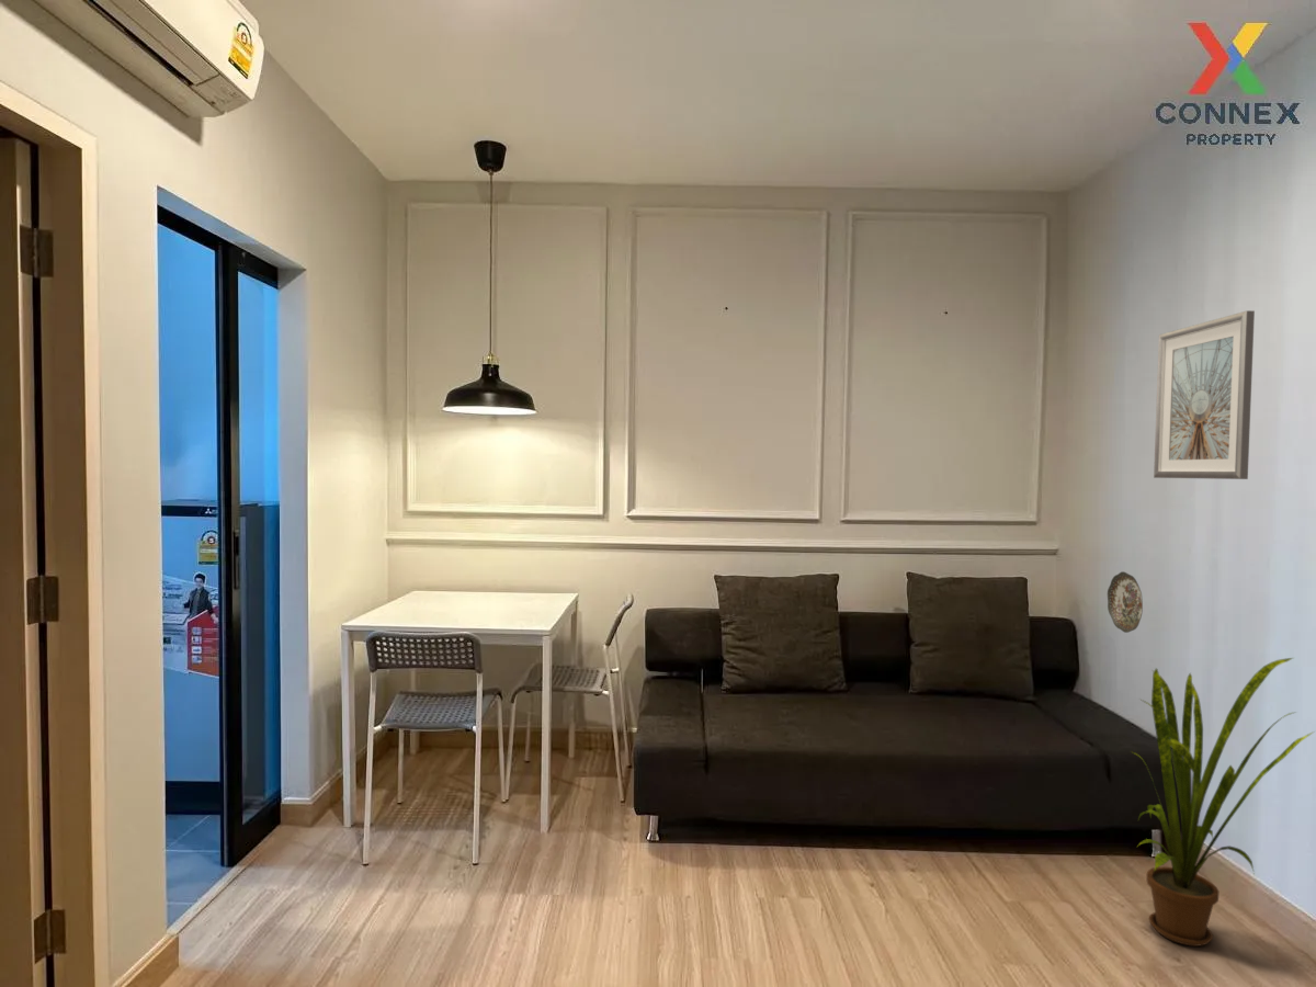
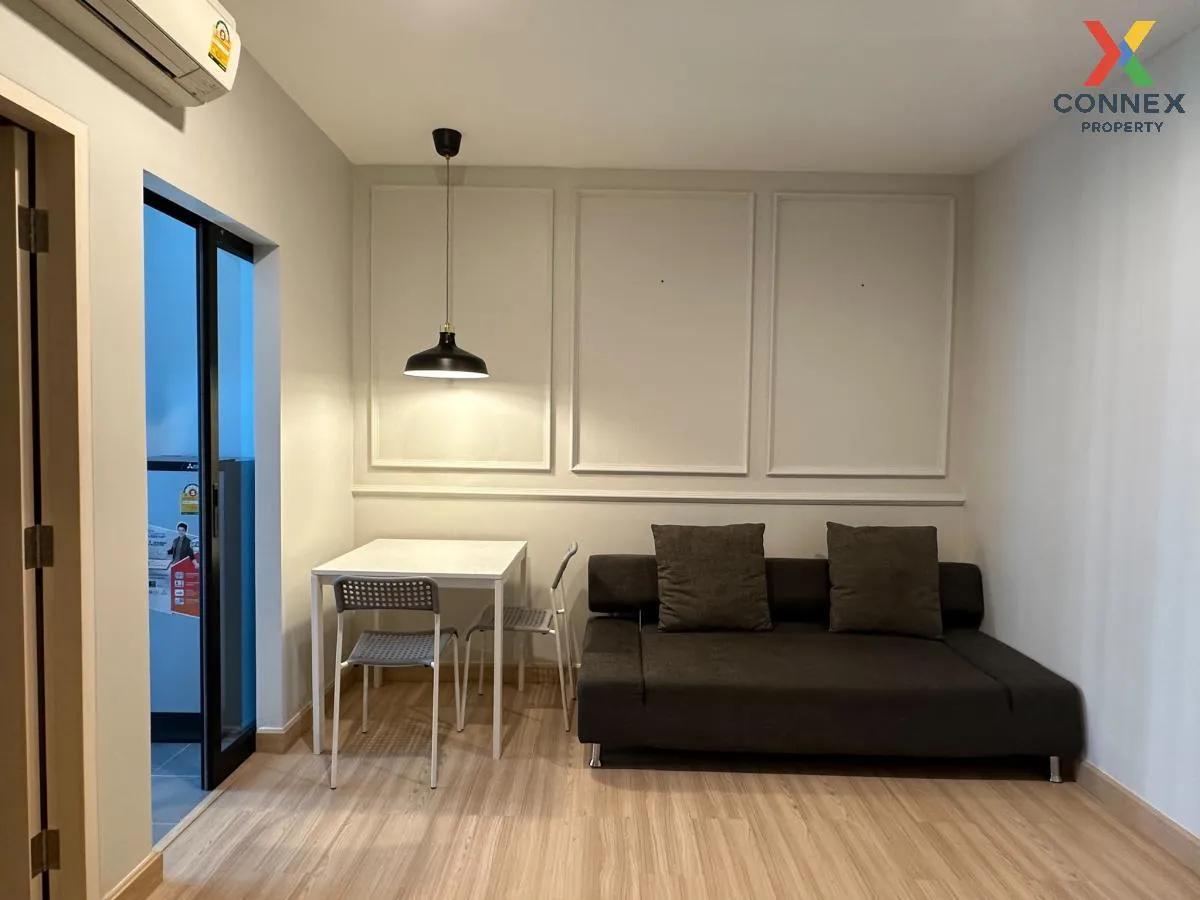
- decorative plate (1126, 602)
- house plant (1196, 792)
- picture frame (1199, 400)
